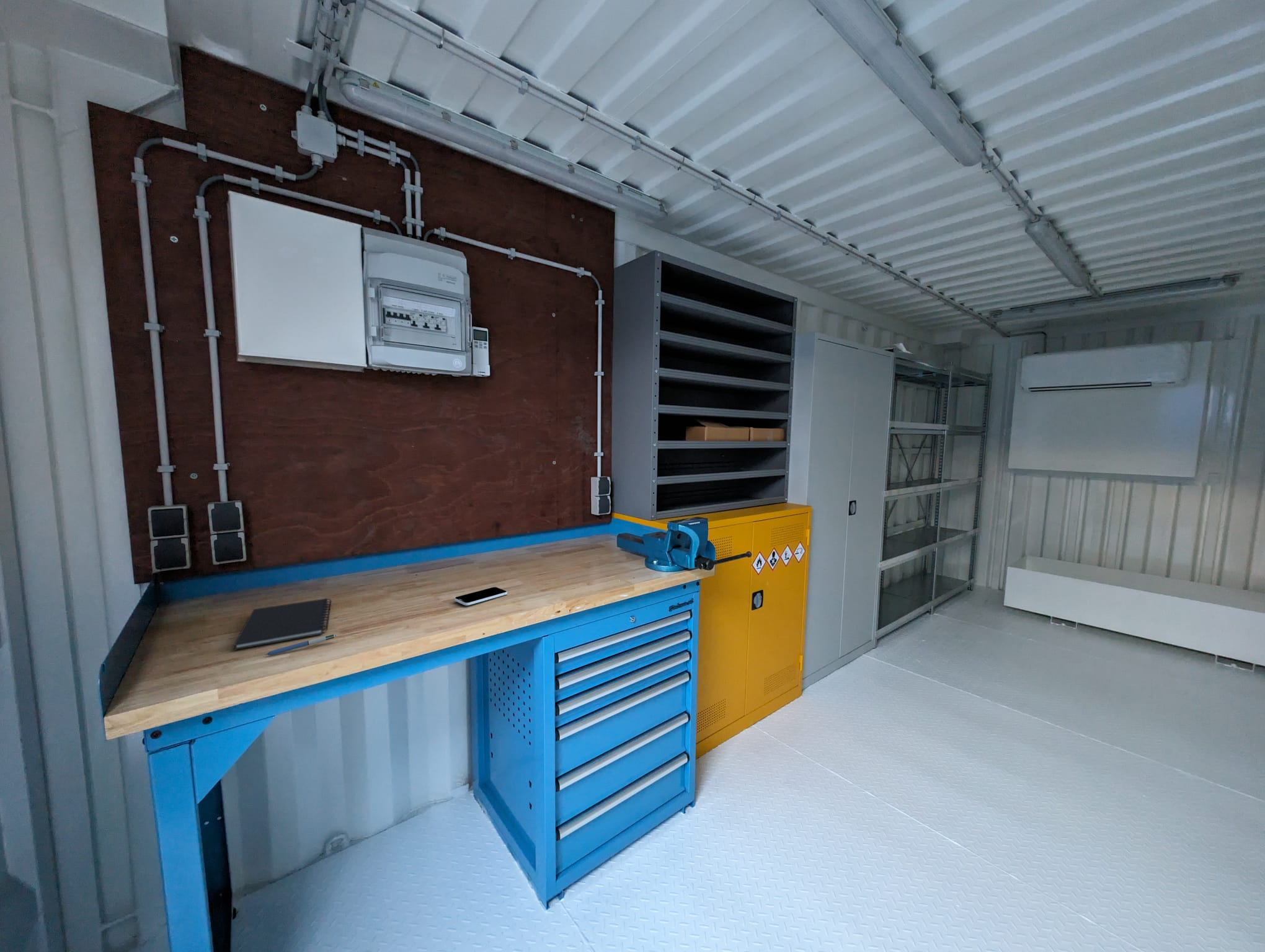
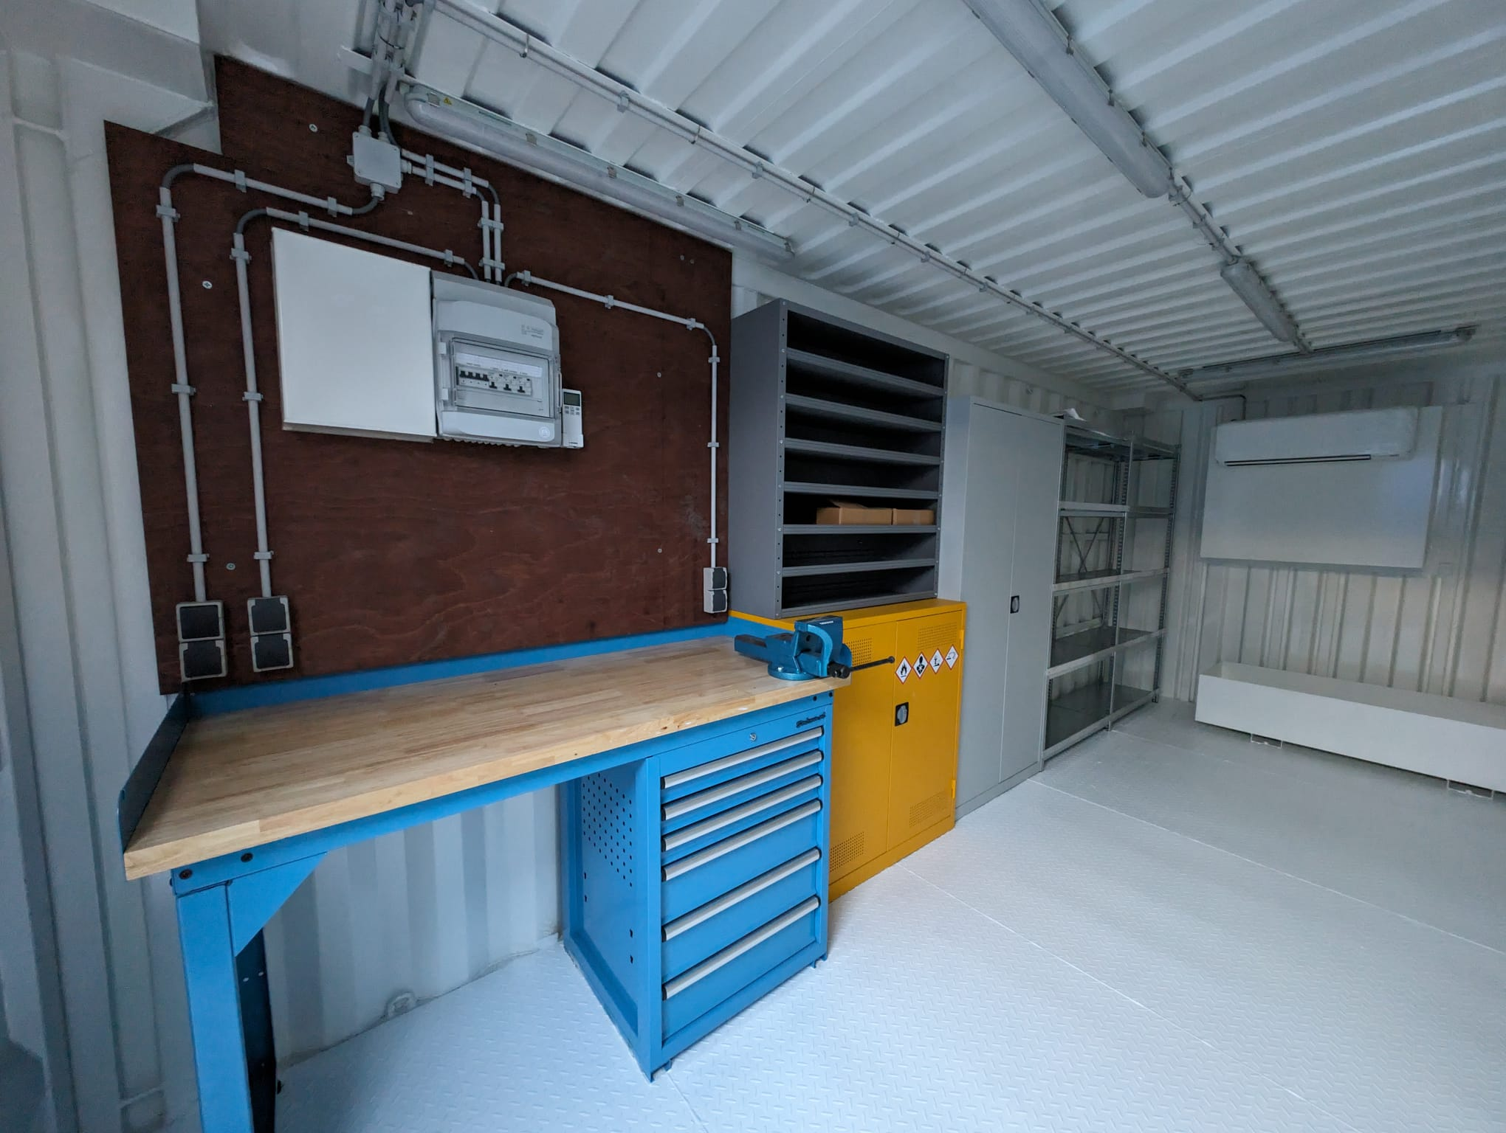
- notebook (288, 620)
- pen (303, 644)
- smartphone (481, 596)
